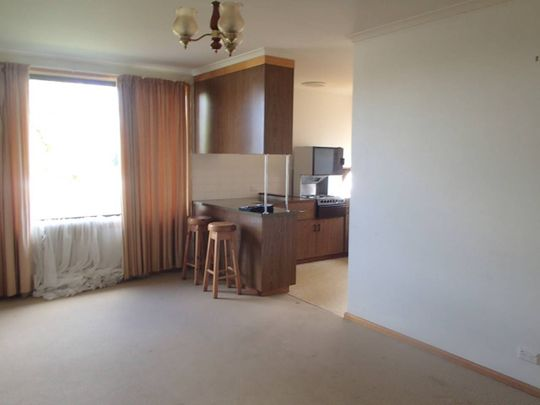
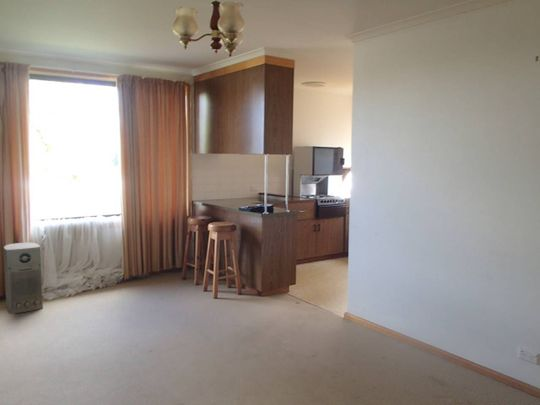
+ air purifier (22, 276)
